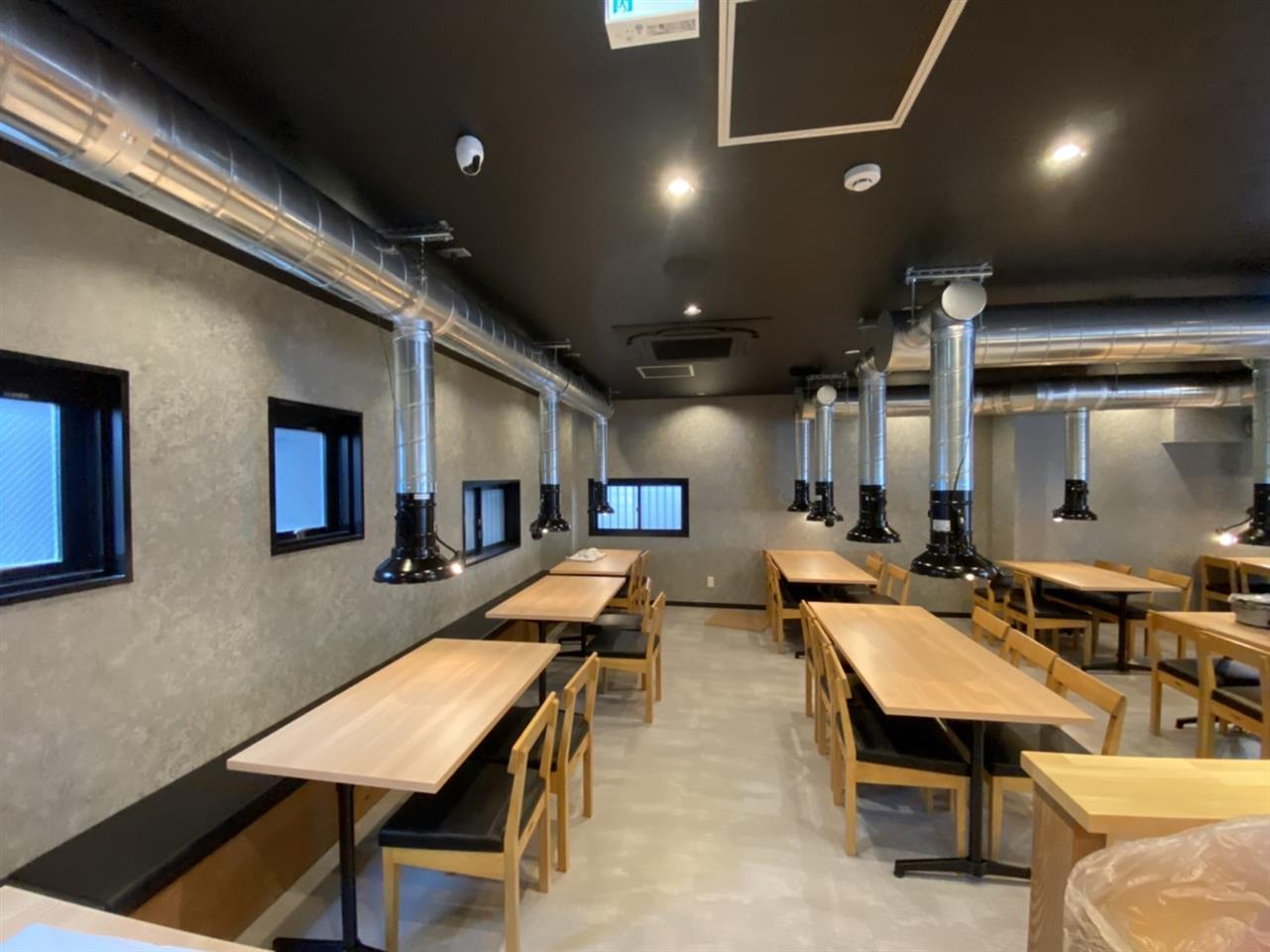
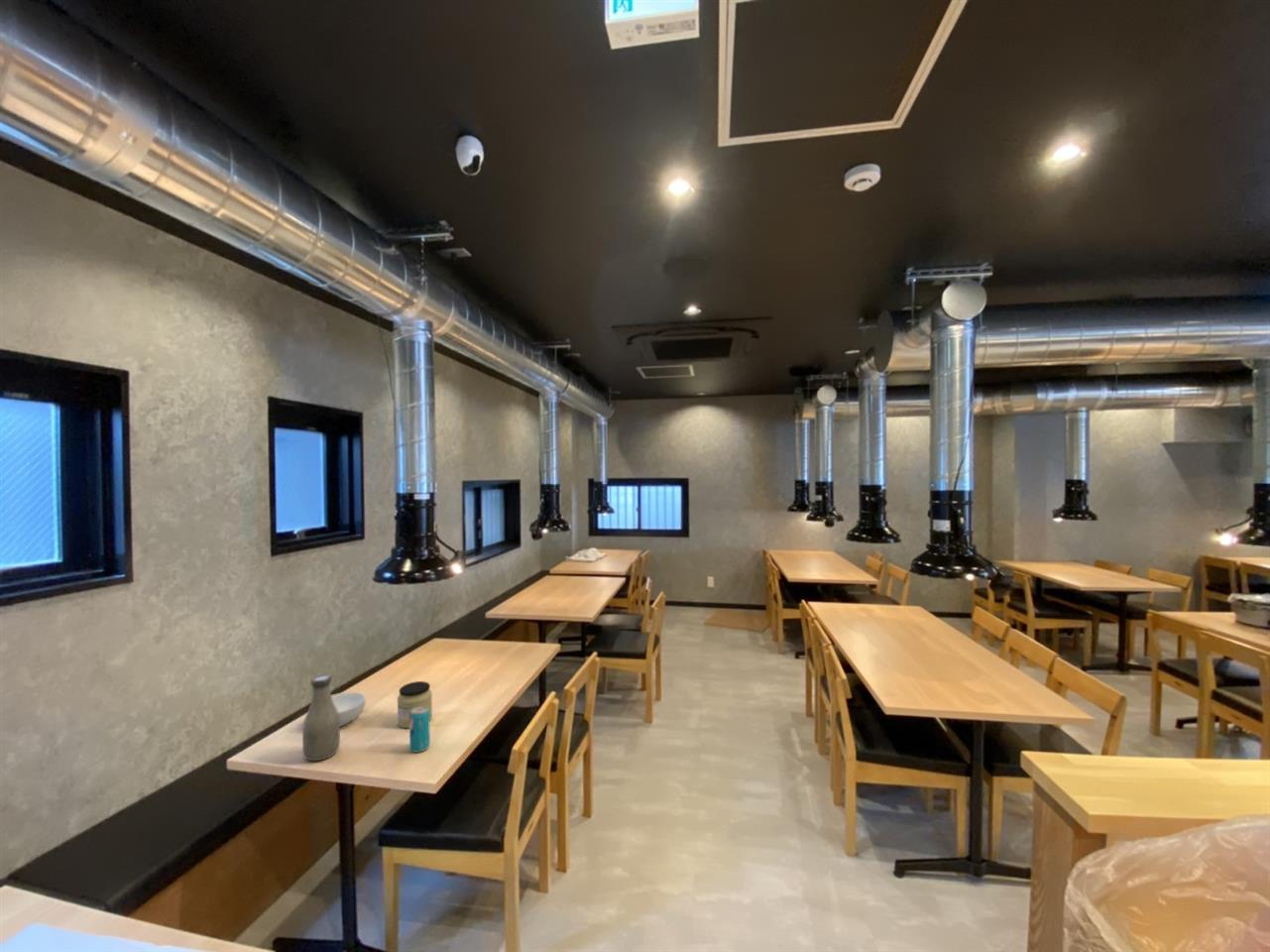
+ jar (414, 703)
+ beverage can (419, 729)
+ cereal bowl (338, 712)
+ bottle (321, 715)
